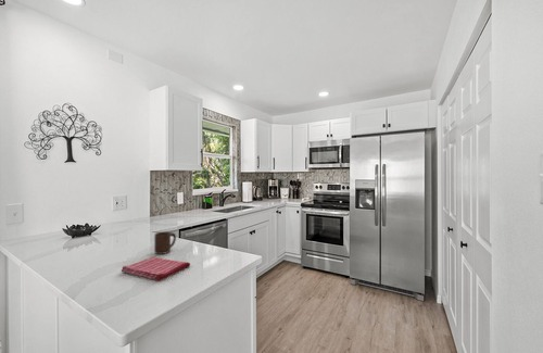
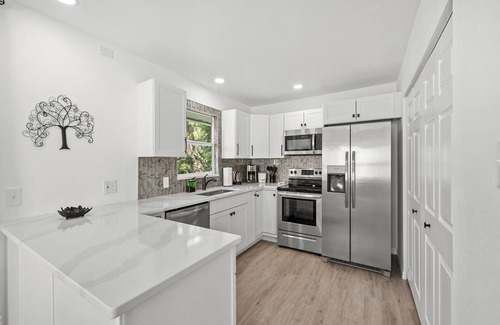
- cup (164, 241)
- dish towel (156, 266)
